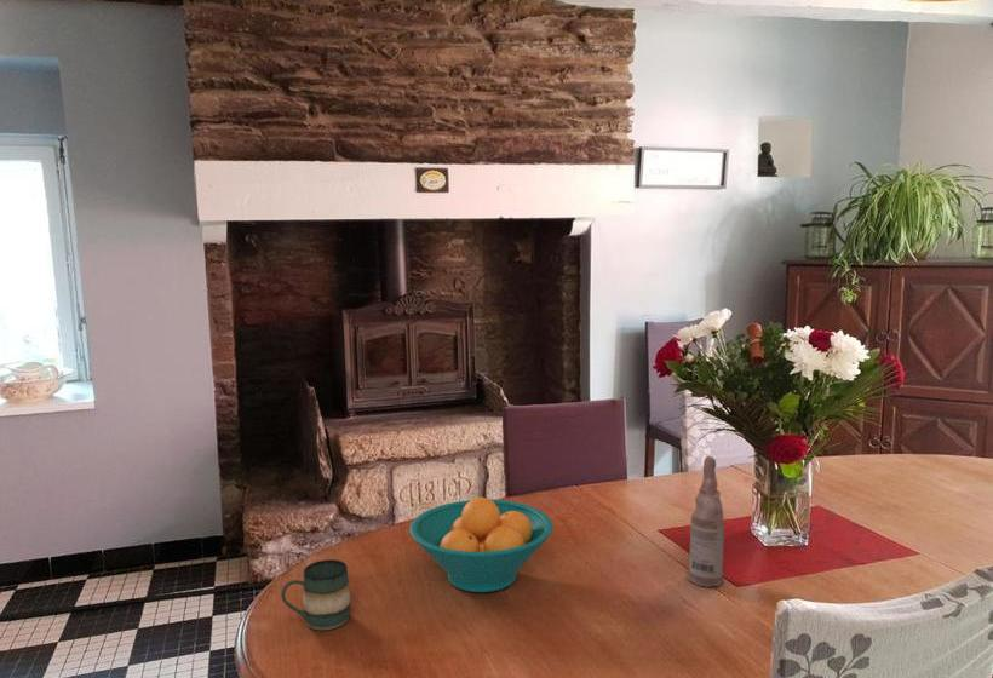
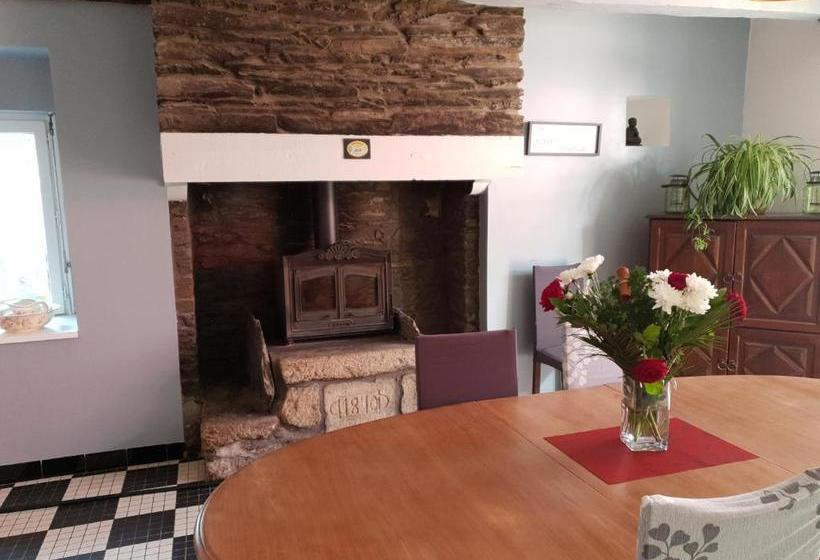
- mug (316, 597)
- fruit bowl (481, 539)
- bottle (706, 518)
